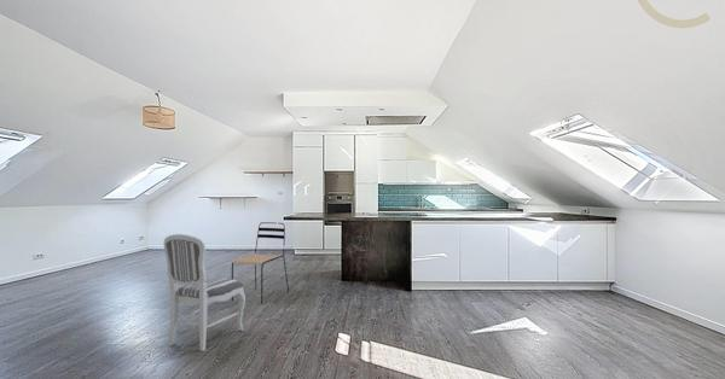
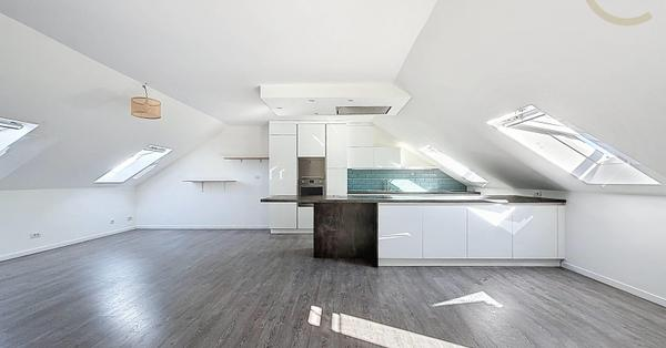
- dining chair (260, 260)
- dining chair (203, 284)
